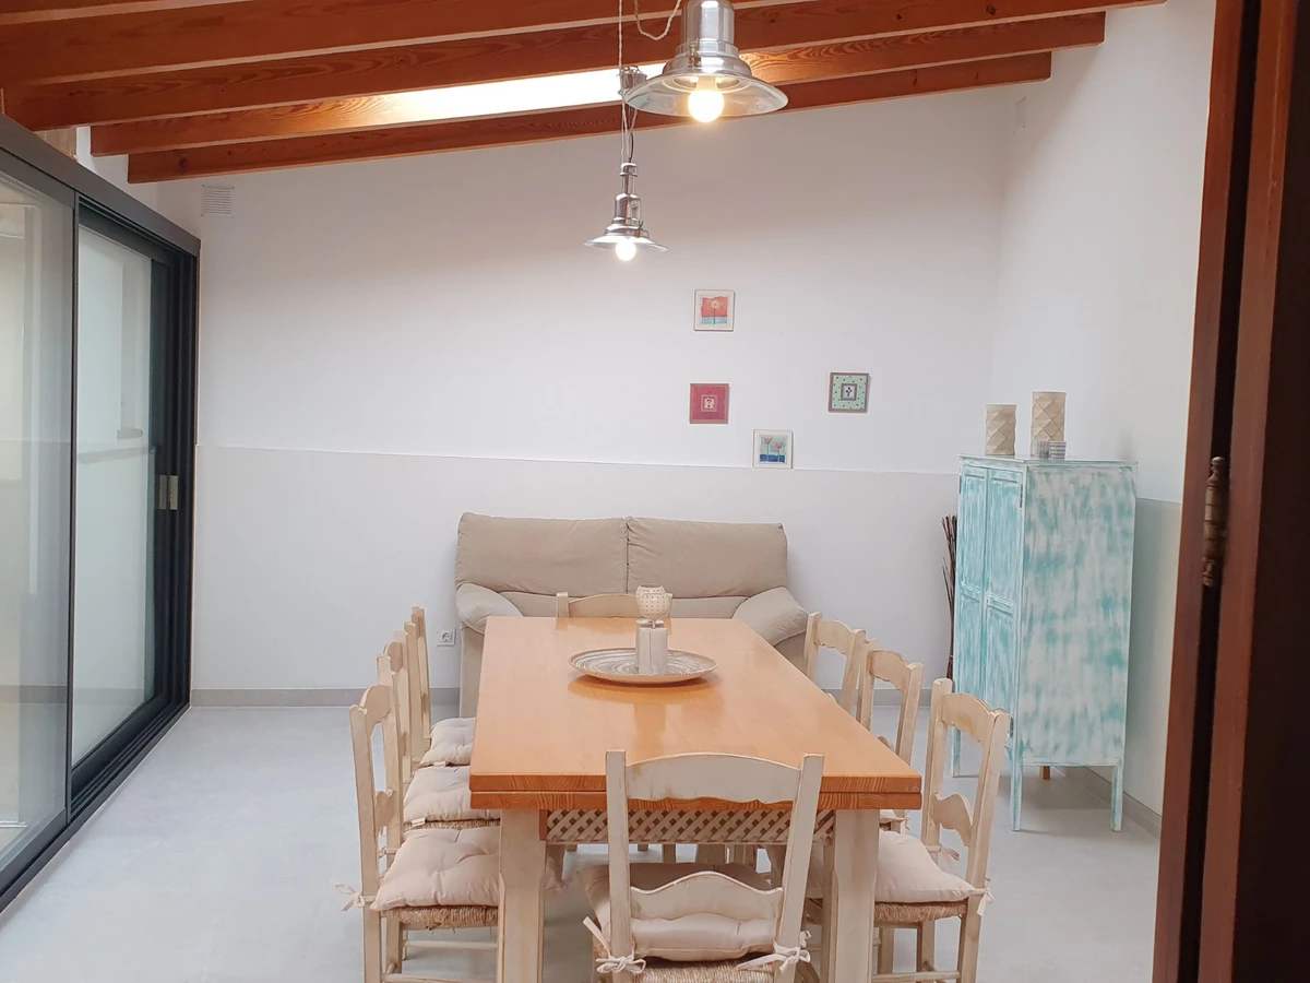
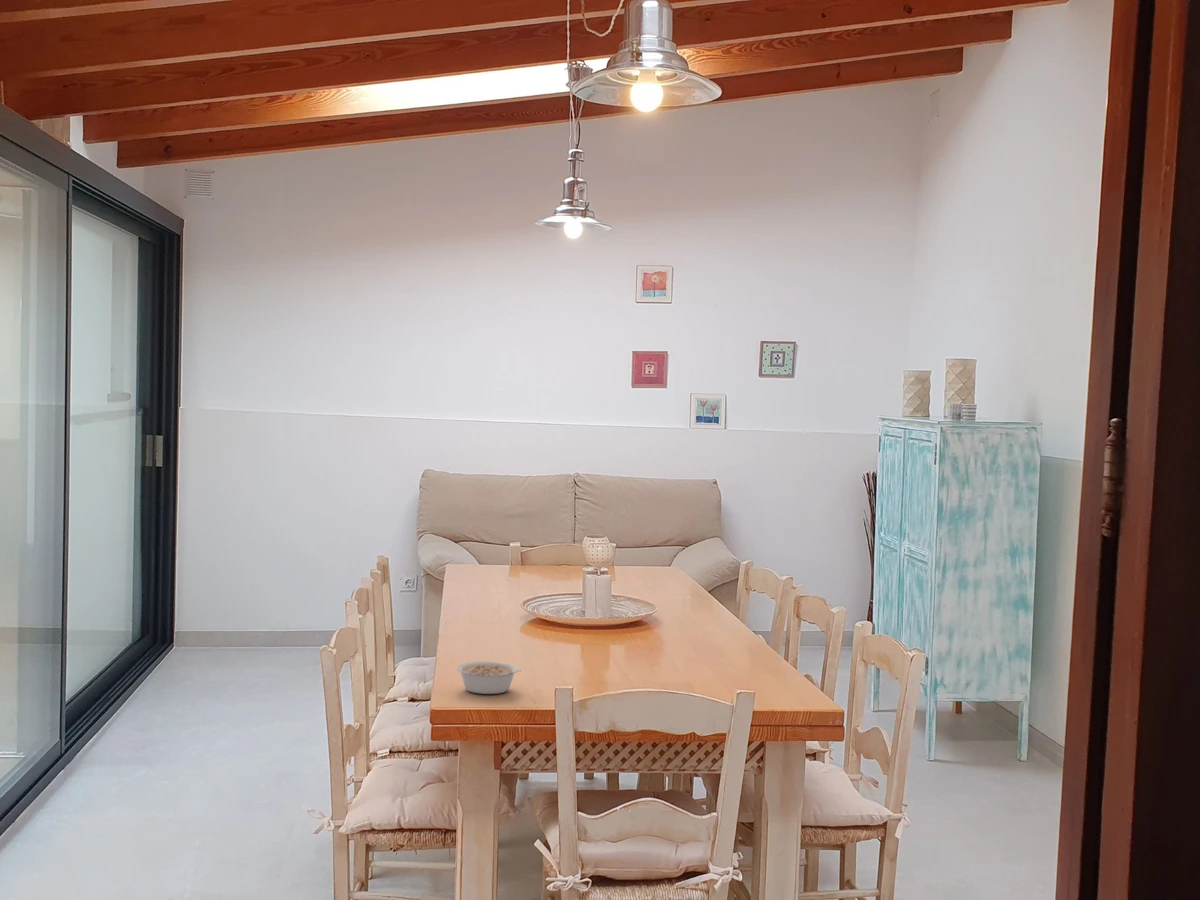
+ legume (490, 676)
